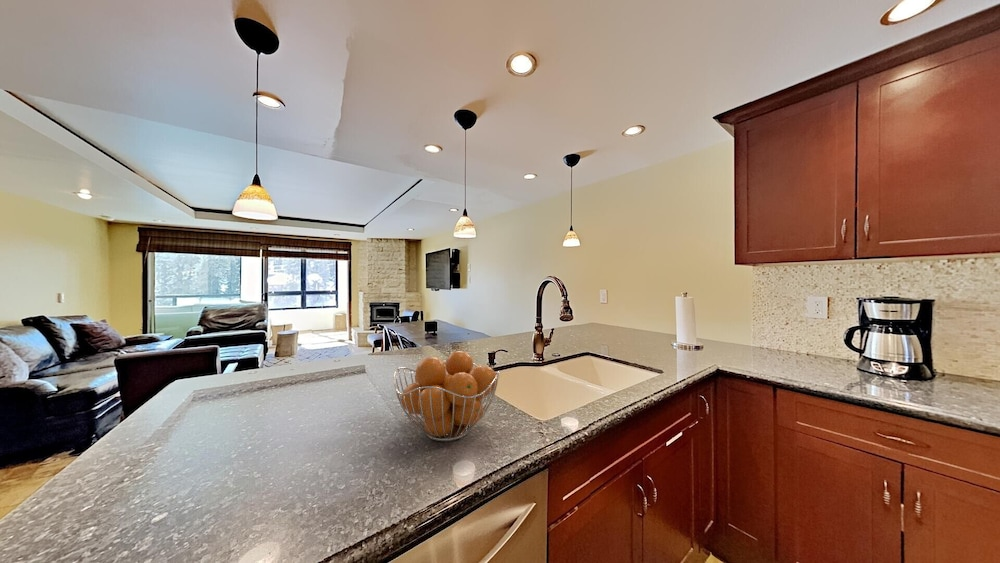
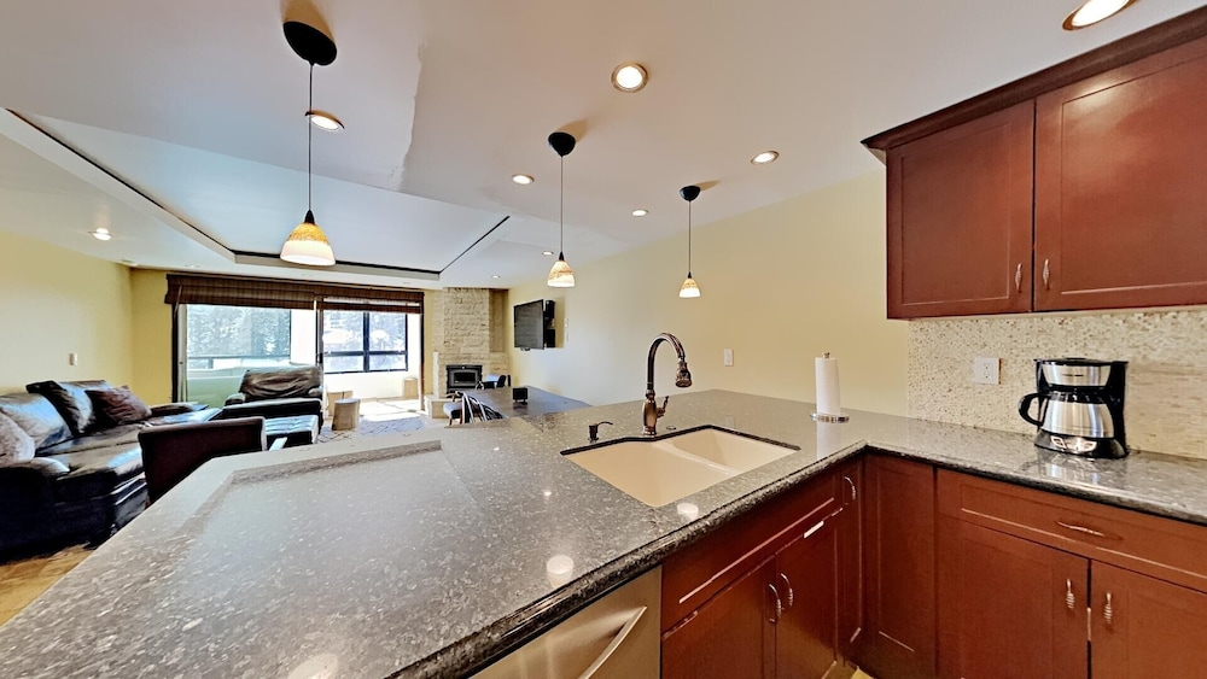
- fruit basket (447, 392)
